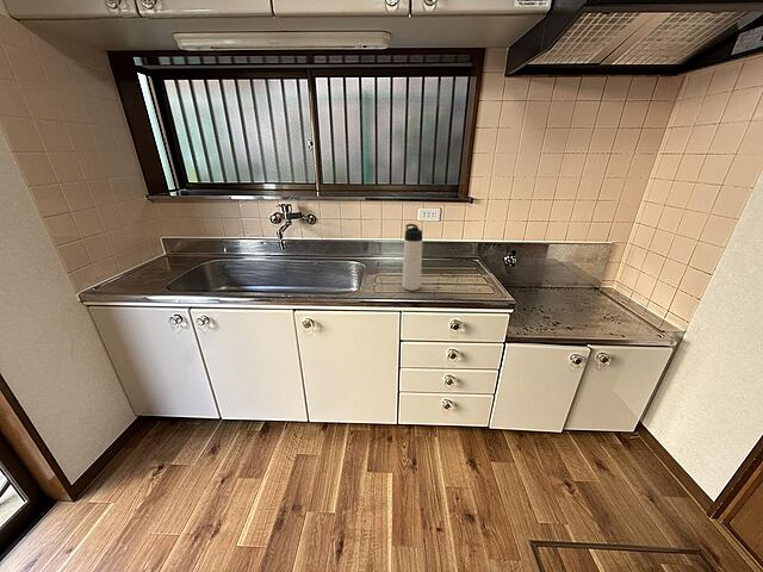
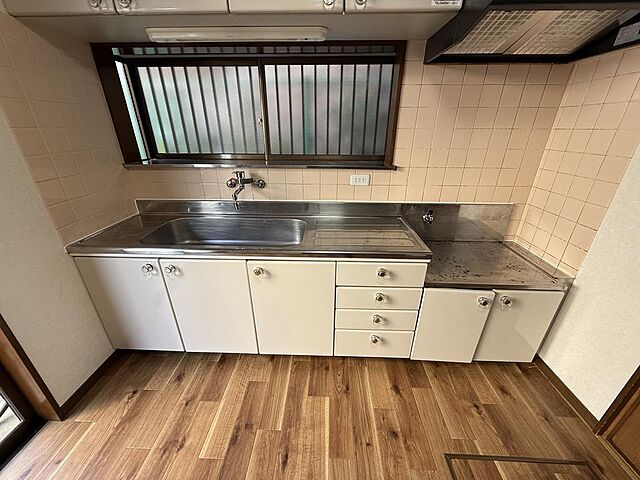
- thermos bottle (411, 256)
